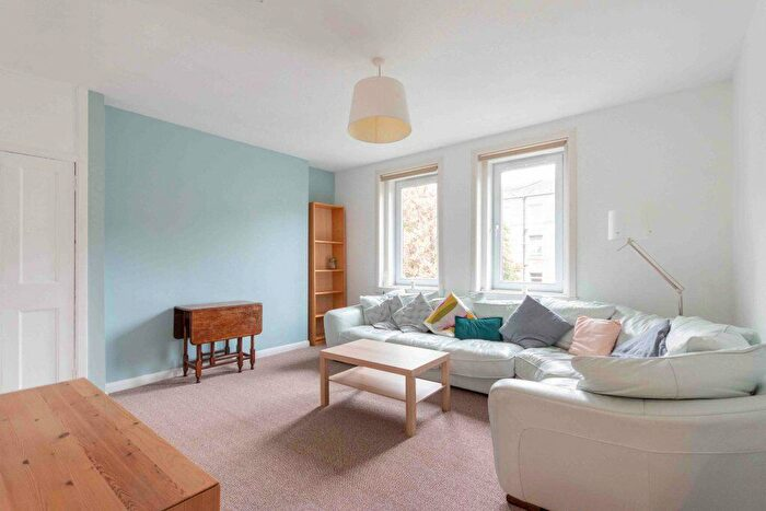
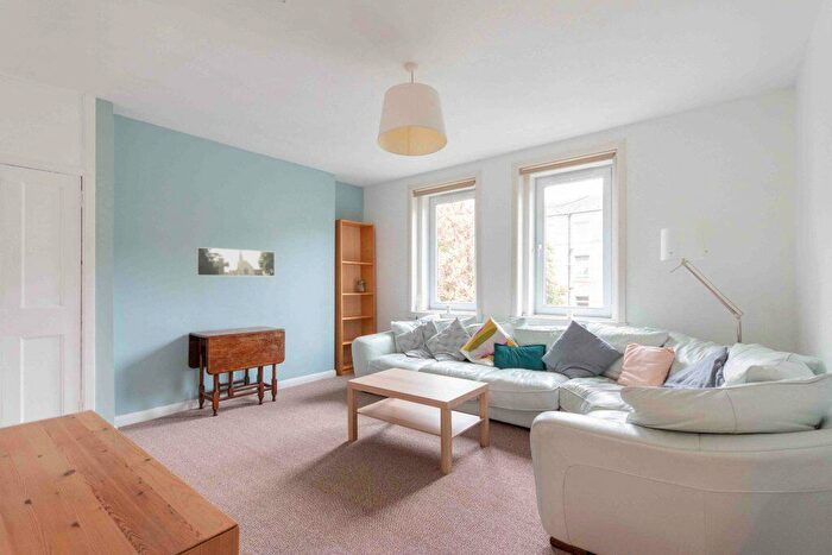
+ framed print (238, 263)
